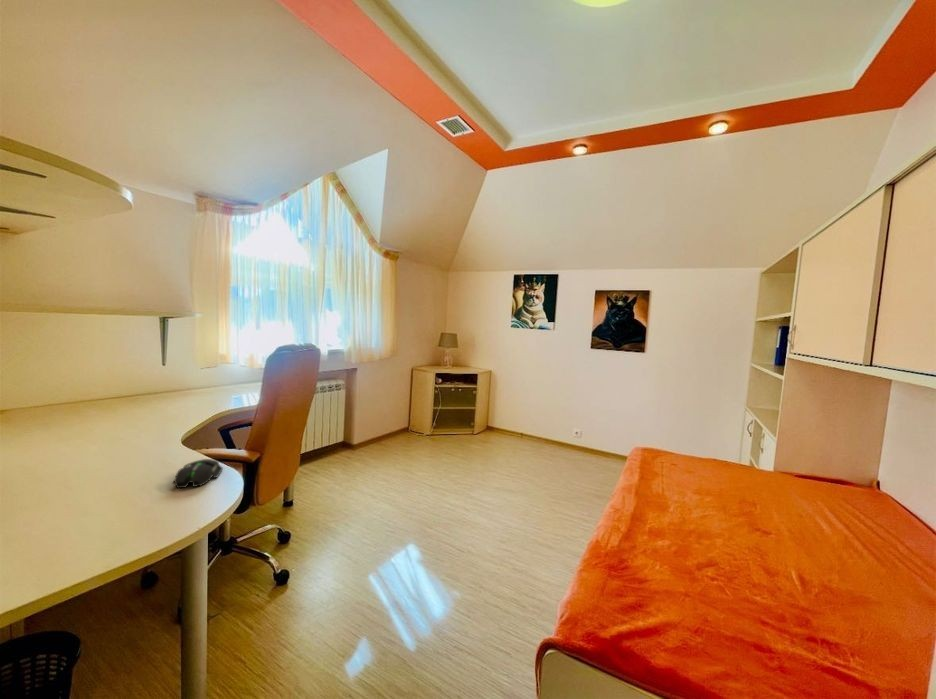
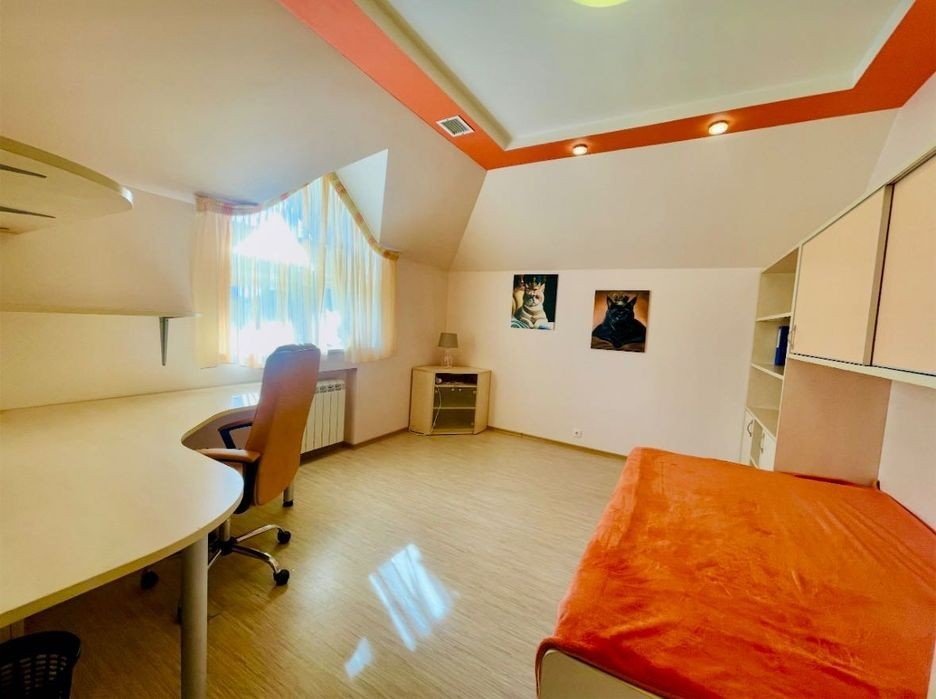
- mouse (197, 471)
